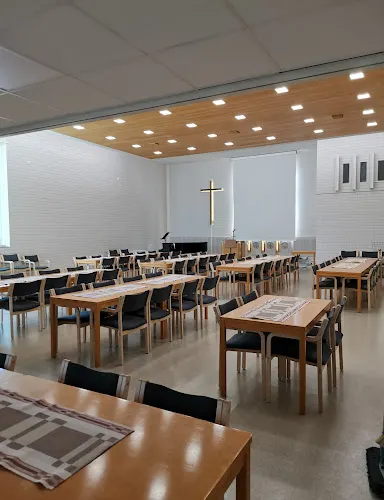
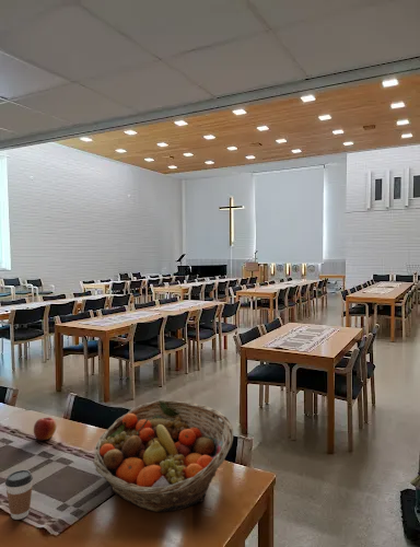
+ fruit basket (163, 451)
+ apple (45, 428)
+ coffee cup (19, 494)
